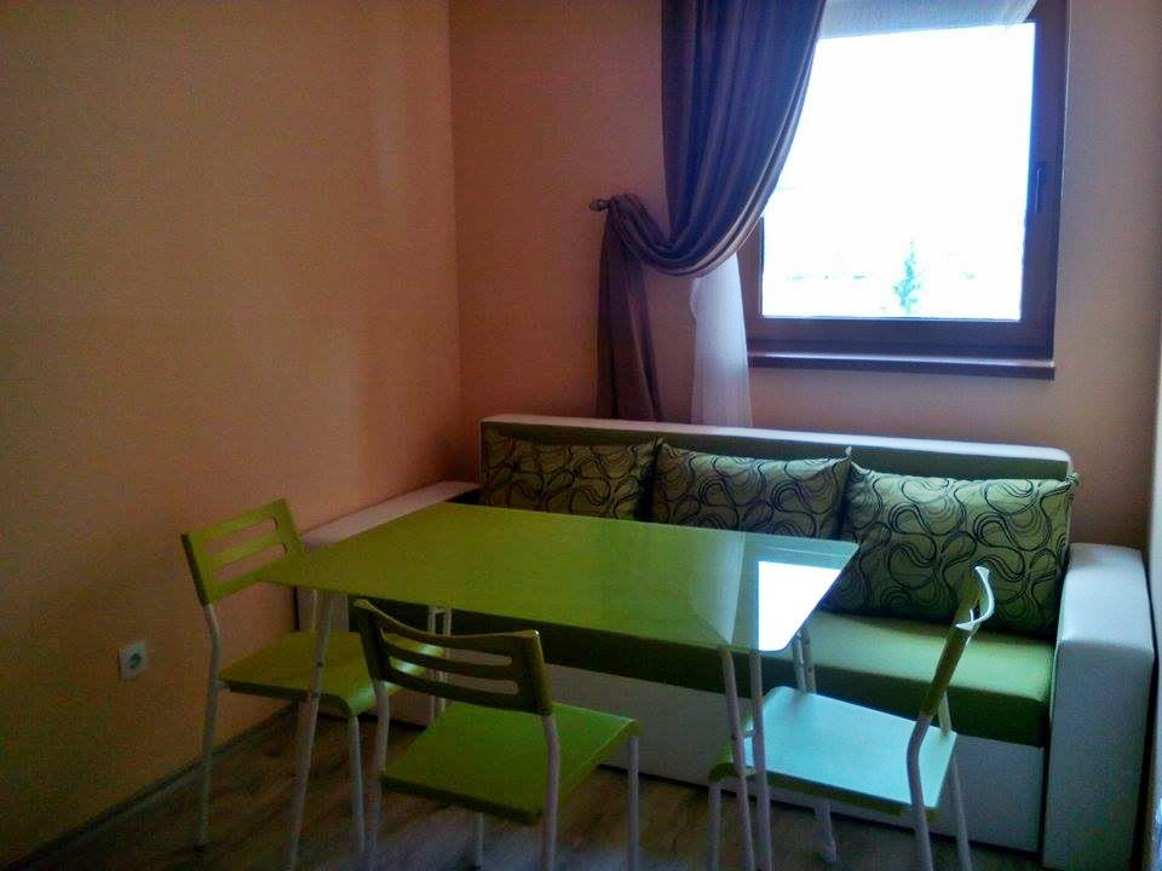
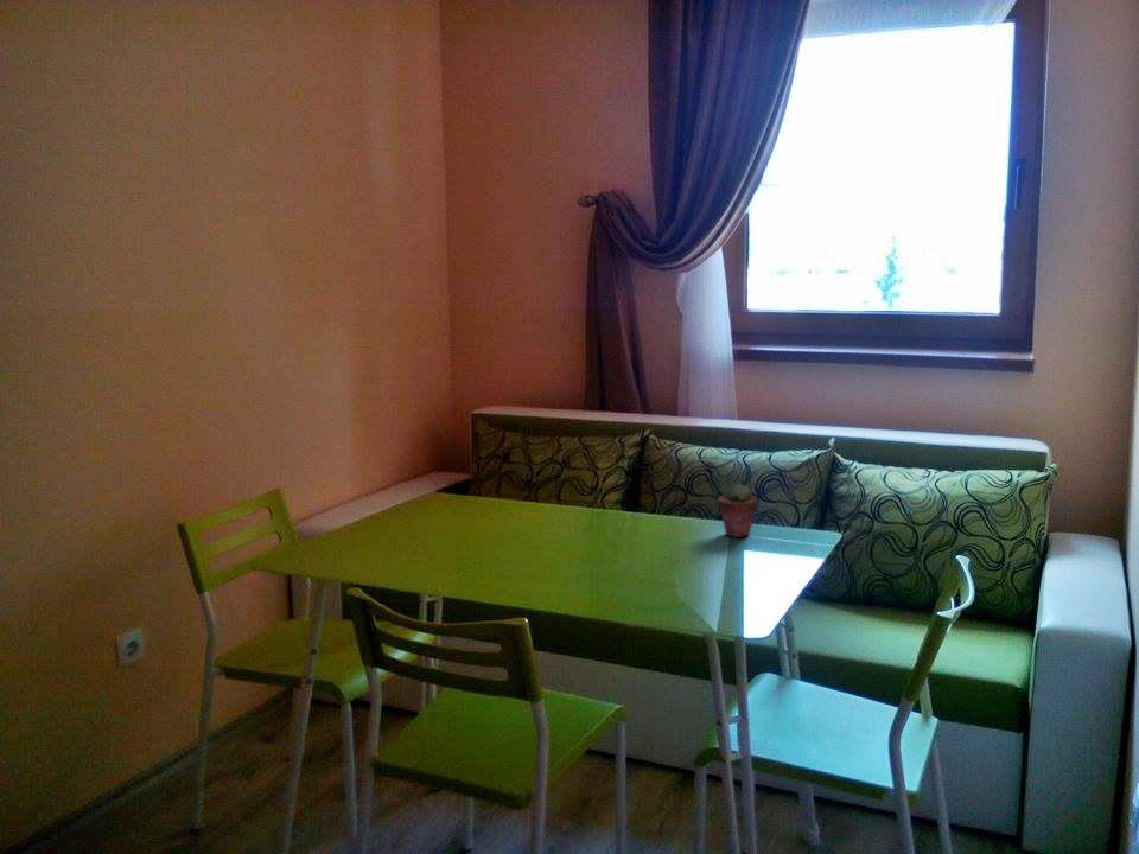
+ potted succulent (737, 508)
